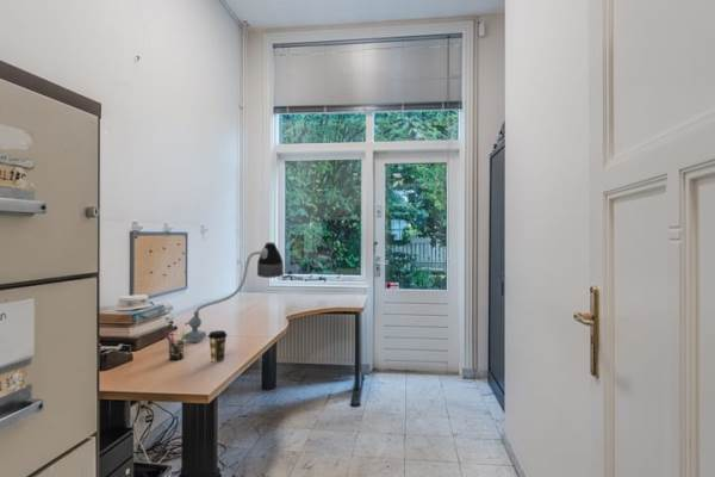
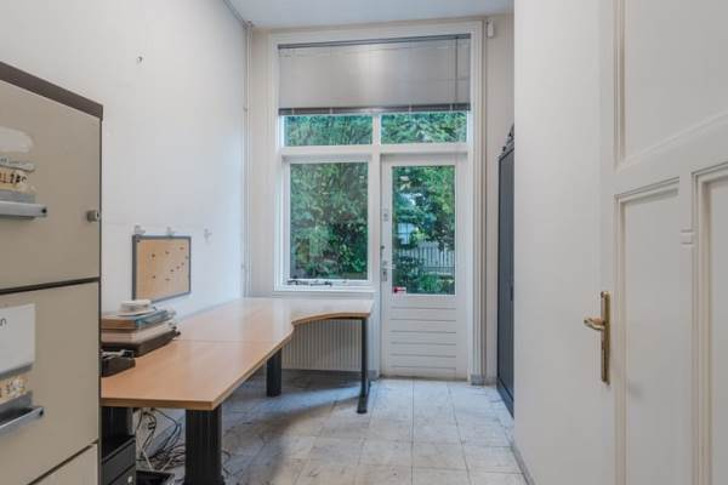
- pen holder (176, 343)
- desk lamp (235, 291)
- coffee cup (217, 346)
